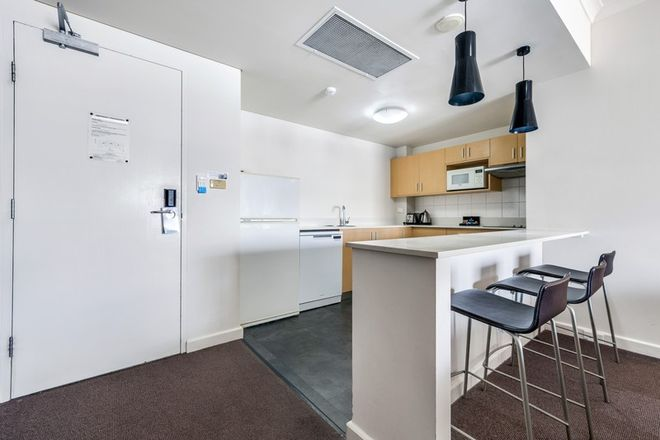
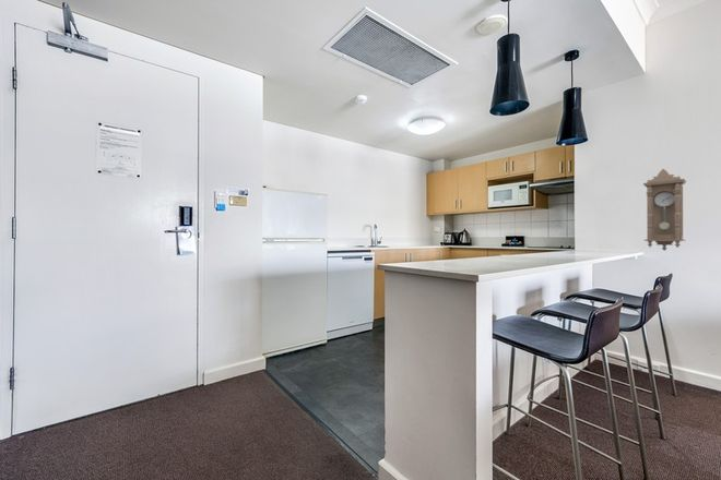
+ pendulum clock (664, 209)
